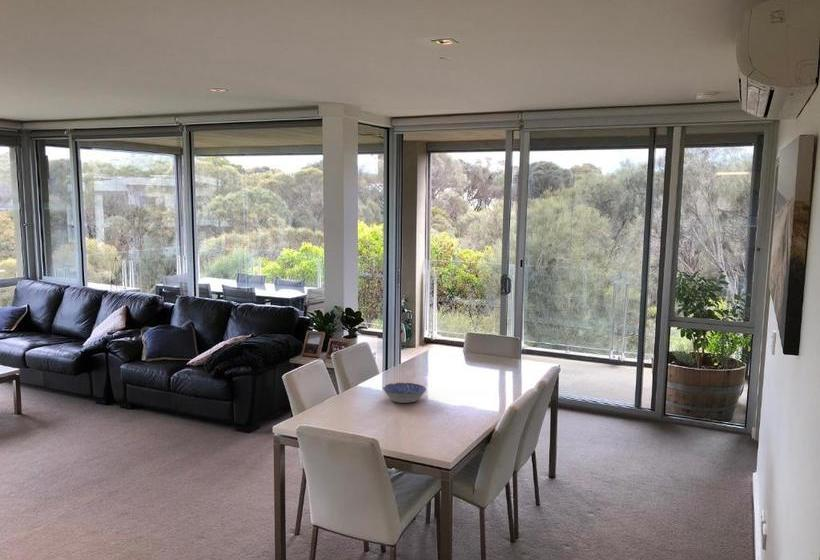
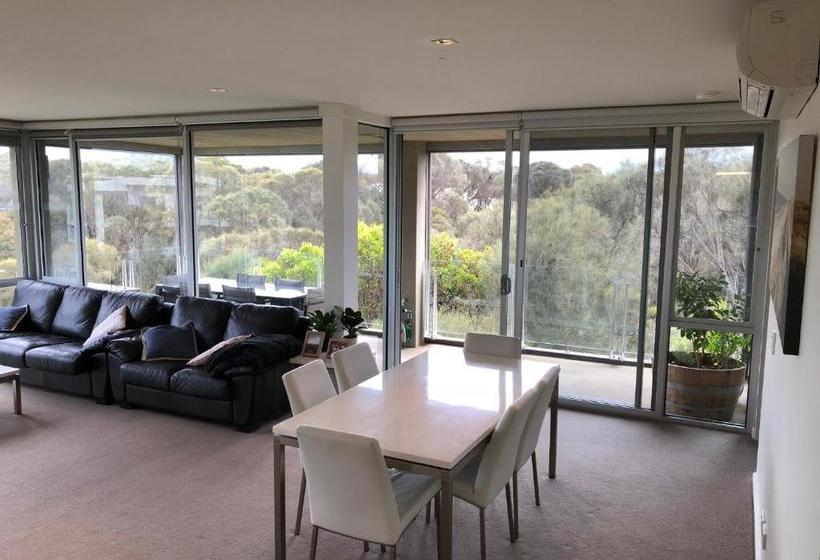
- bowl (404, 392)
